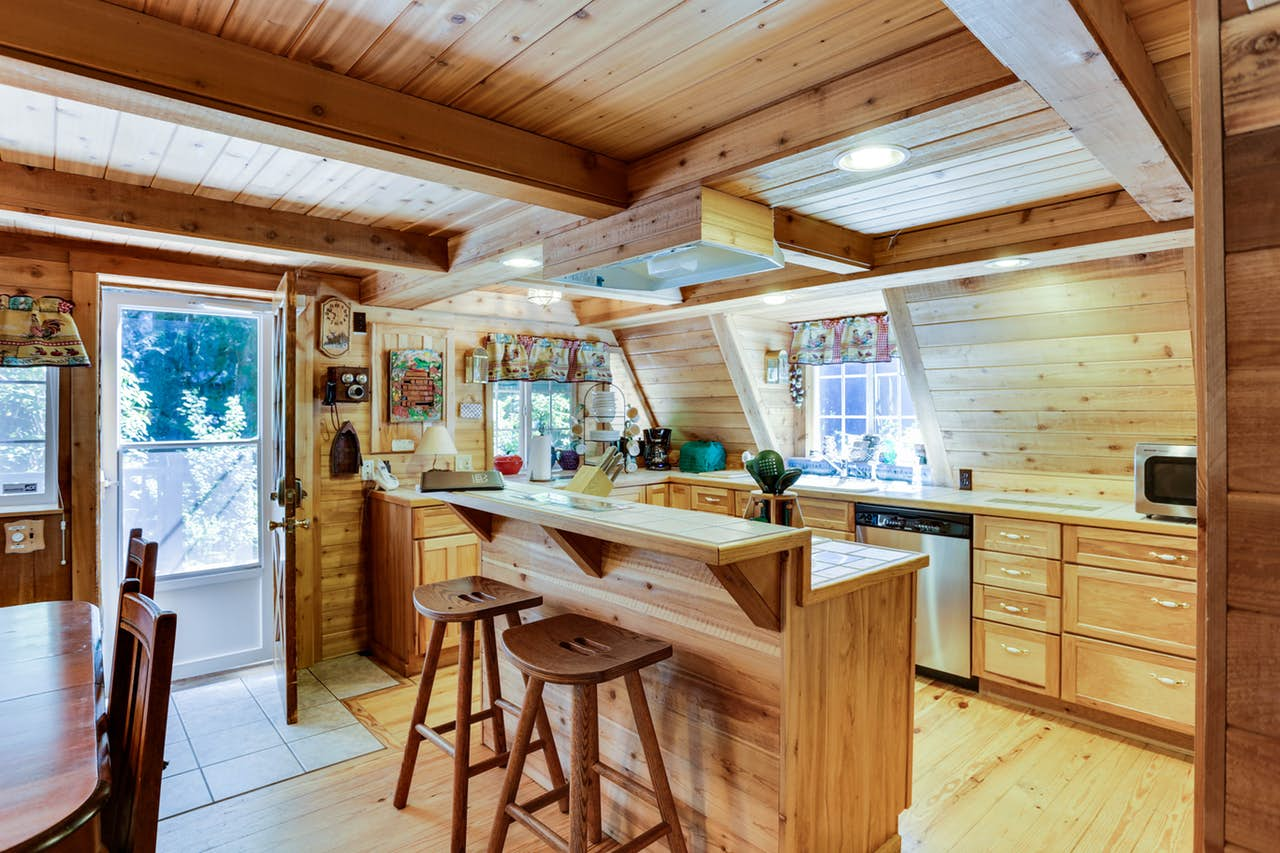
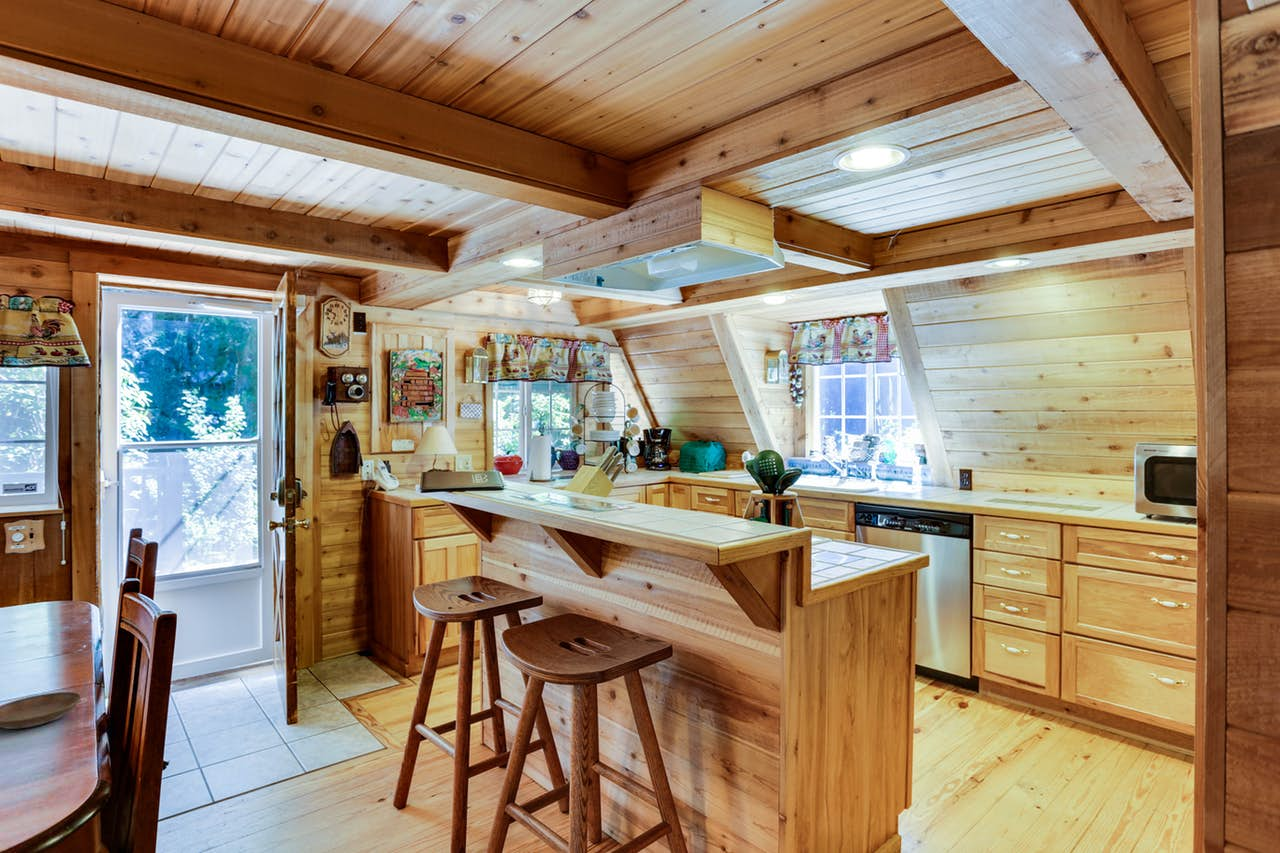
+ saucer (35, 711)
